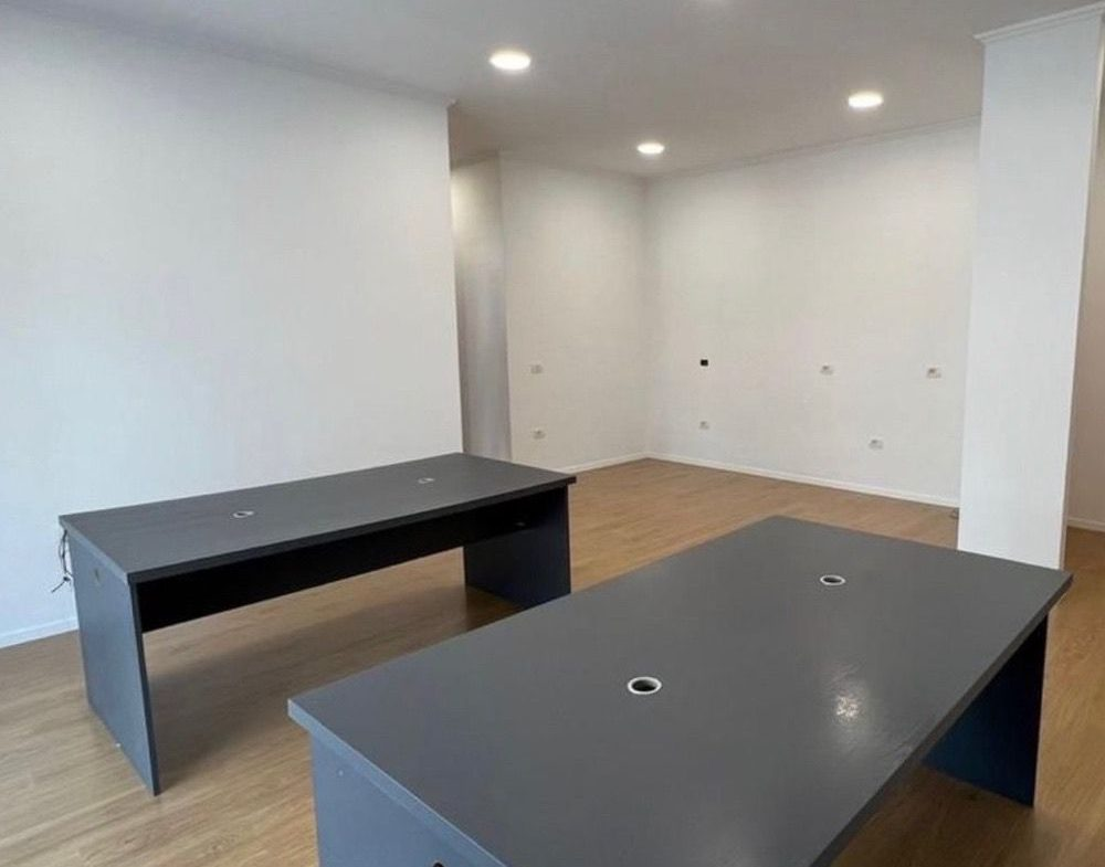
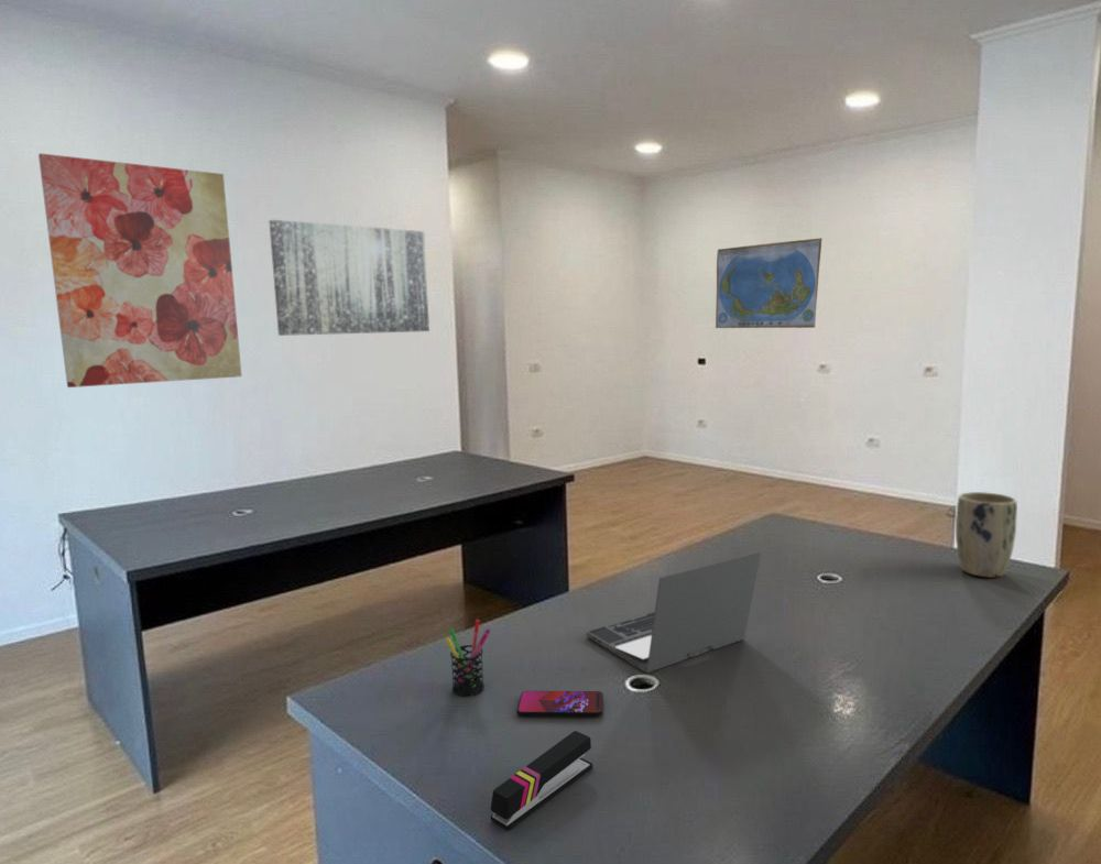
+ smartphone (560, 703)
+ wall art (149, 275)
+ pen holder (465, 655)
+ plant pot (984, 534)
+ stapler (543, 776)
+ wall art (356, 280)
+ laptop (671, 594)
+ world map (764, 286)
